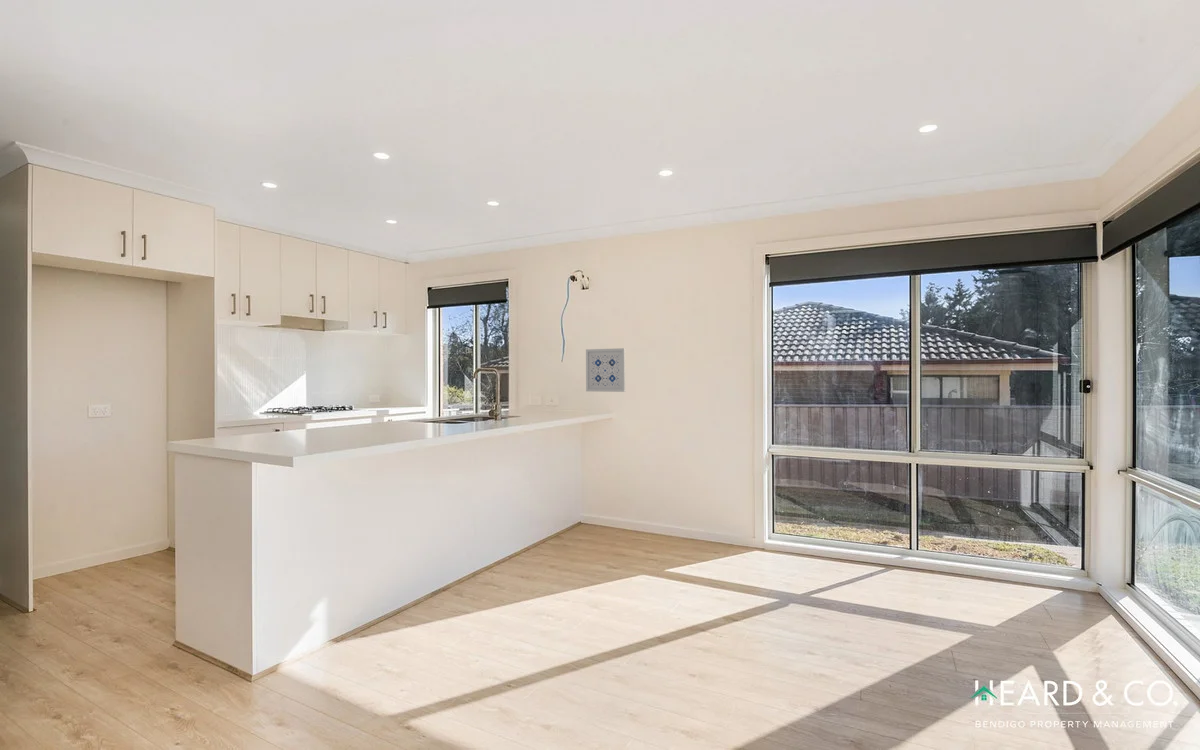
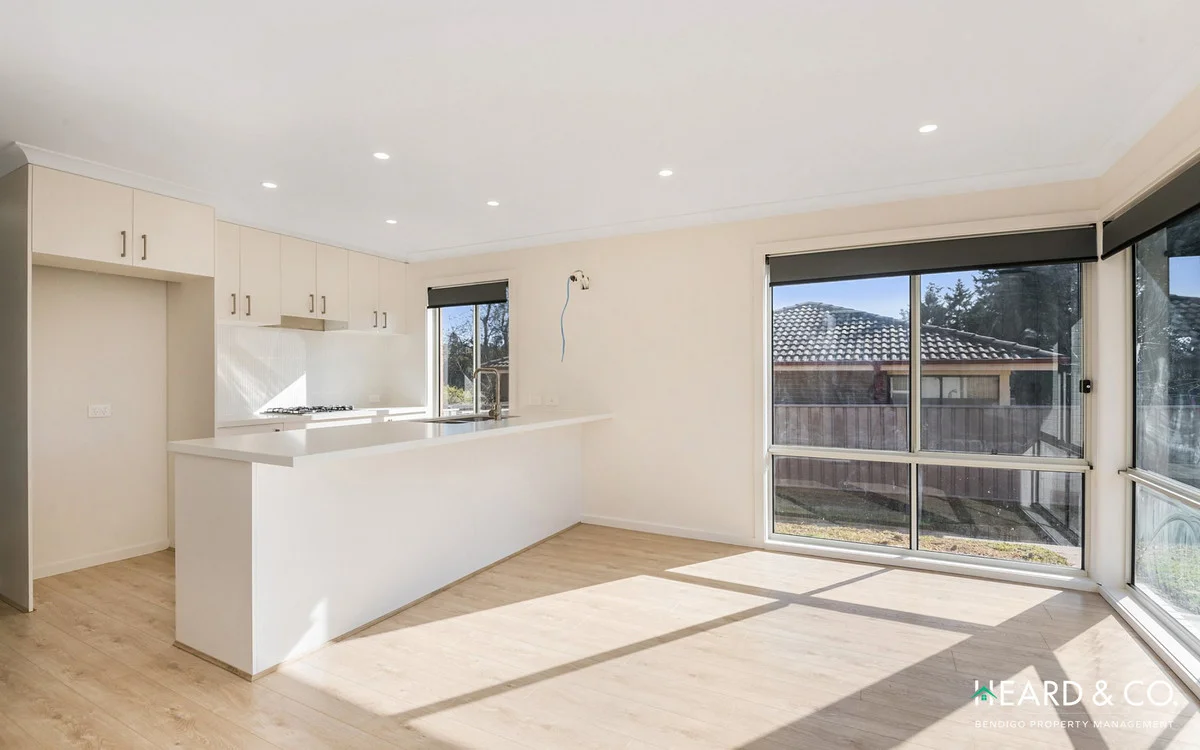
- wall art (605, 370)
